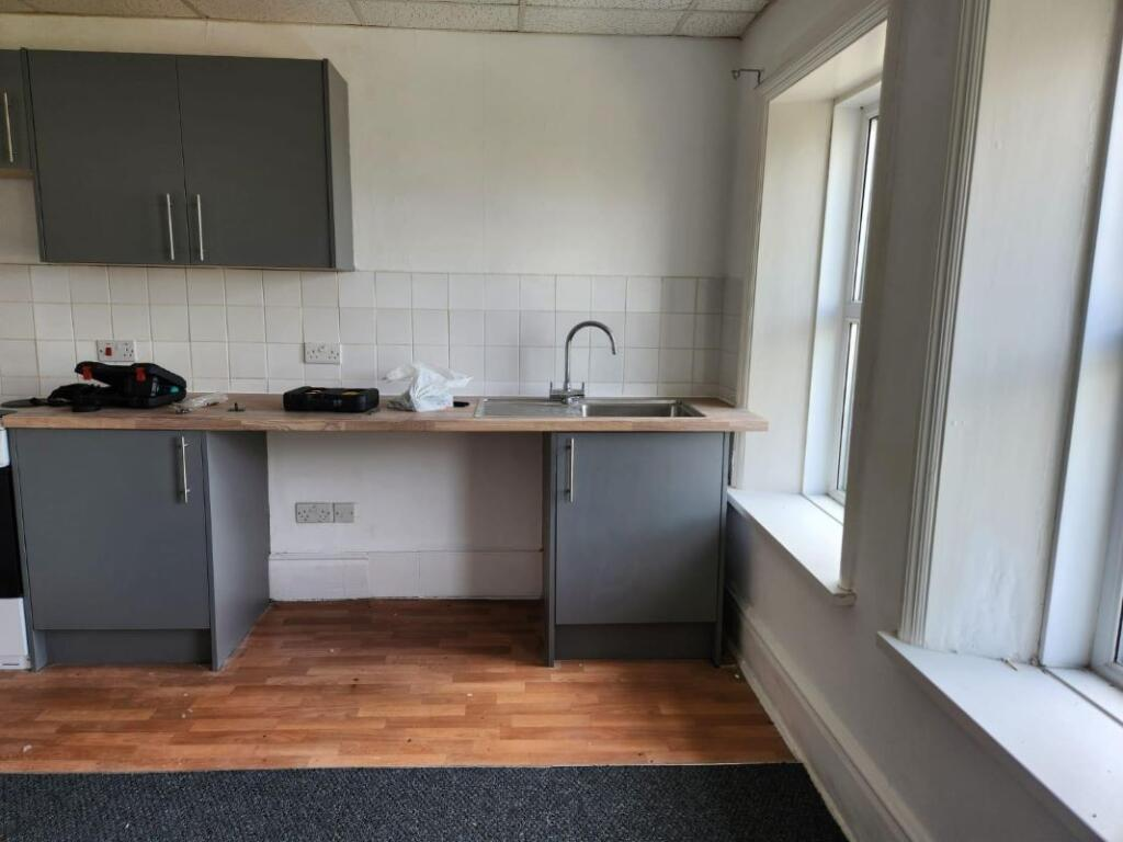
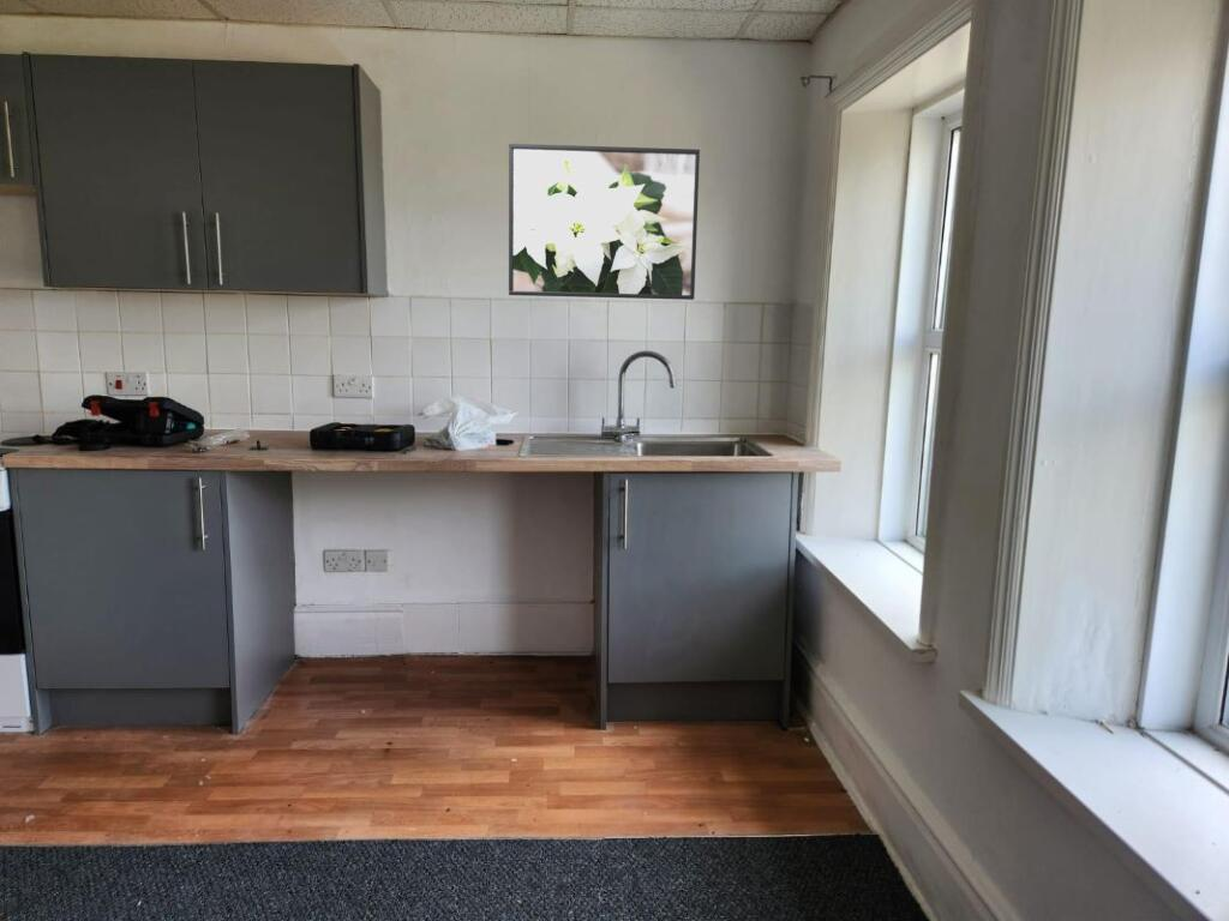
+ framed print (602, 223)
